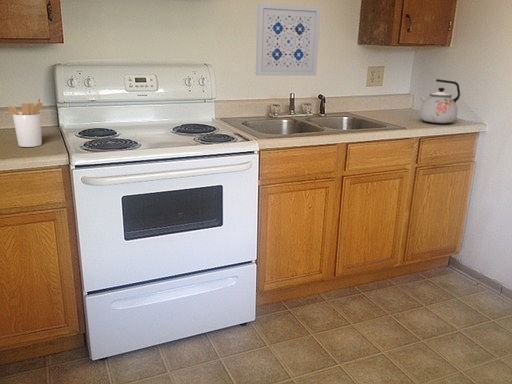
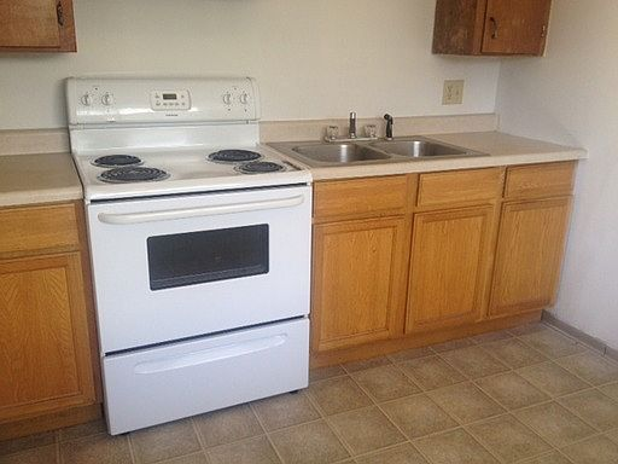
- kettle (439, 101)
- wall art (288, 41)
- utensil holder (29, 122)
